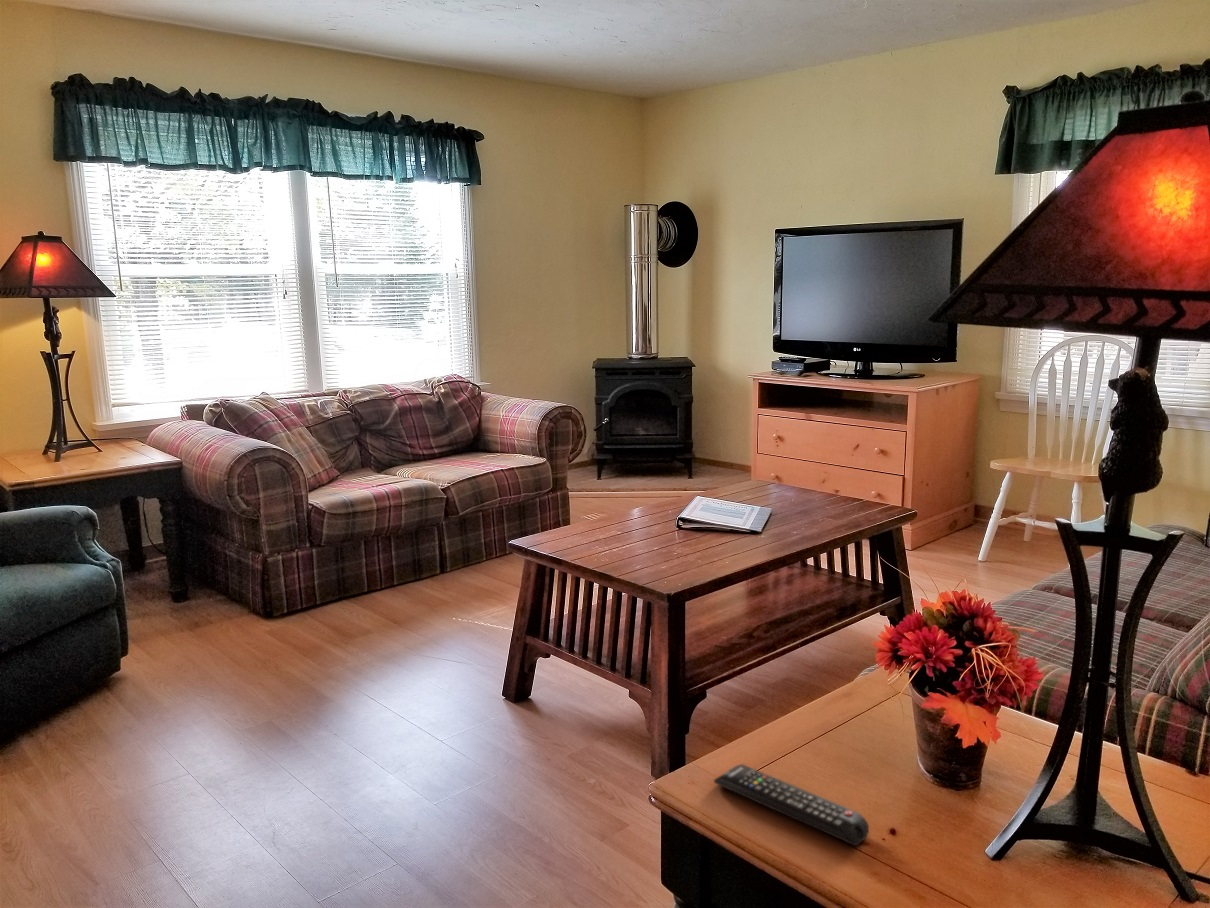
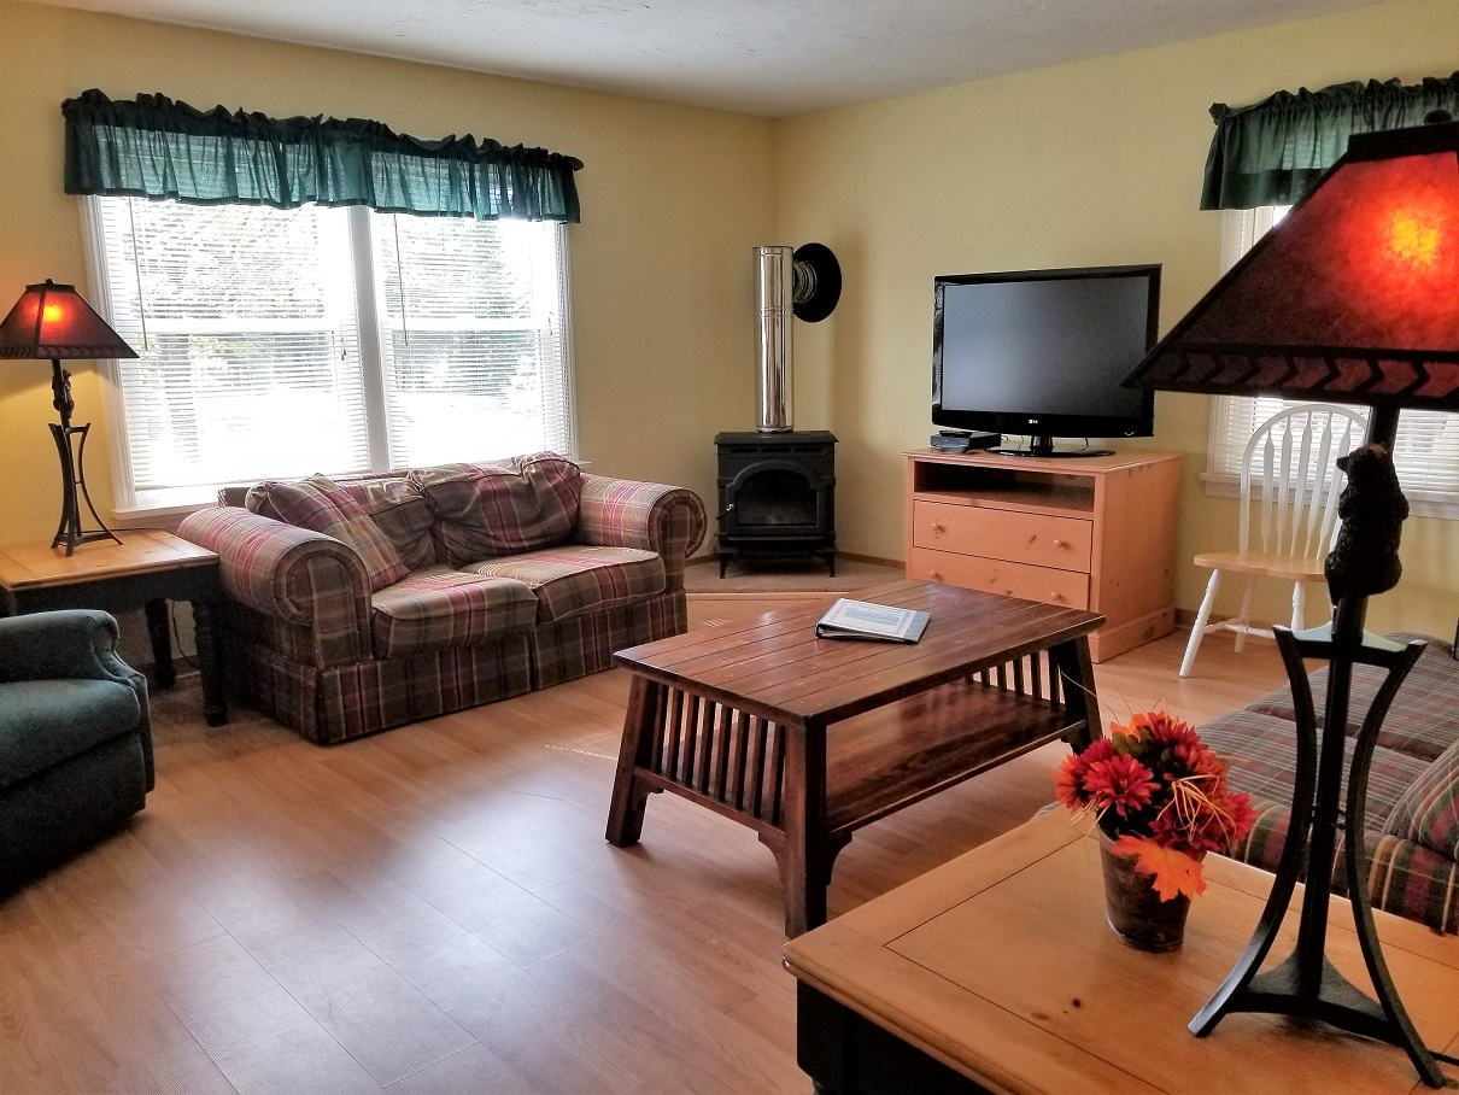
- remote control (787, 801)
